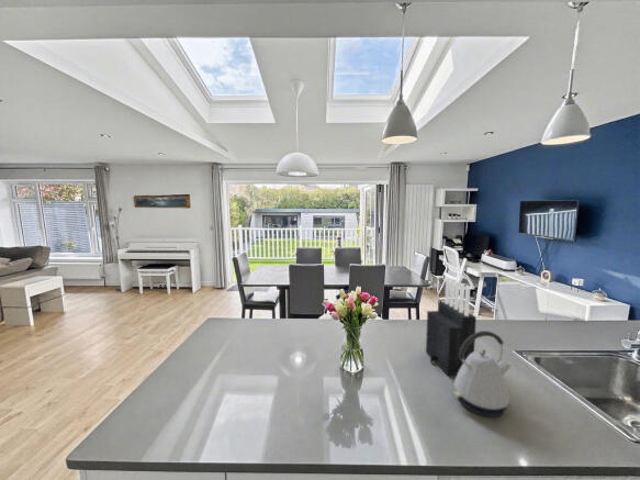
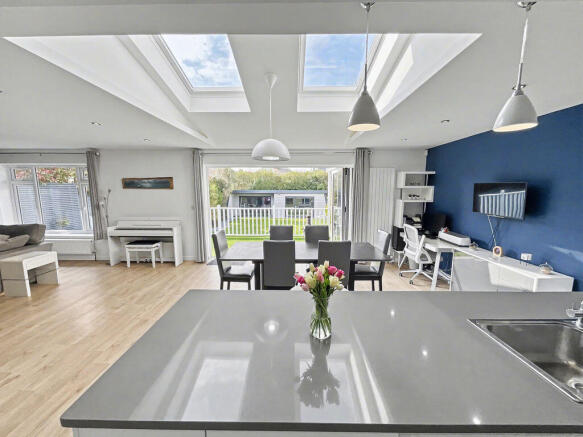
- knife block (447, 322)
- kettle (483, 367)
